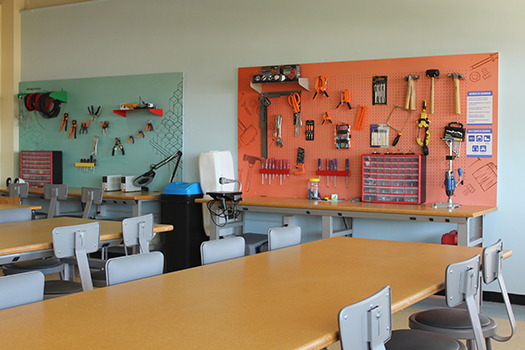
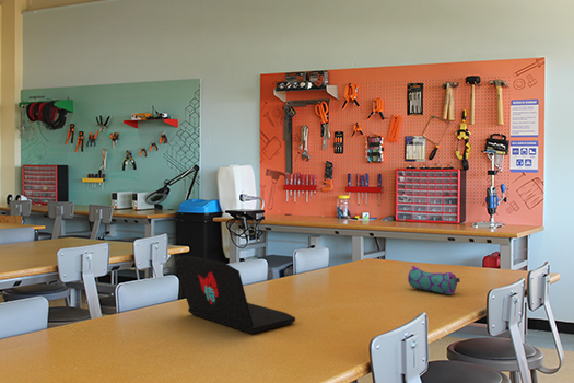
+ laptop (235, 287)
+ pencil case (432, 280)
